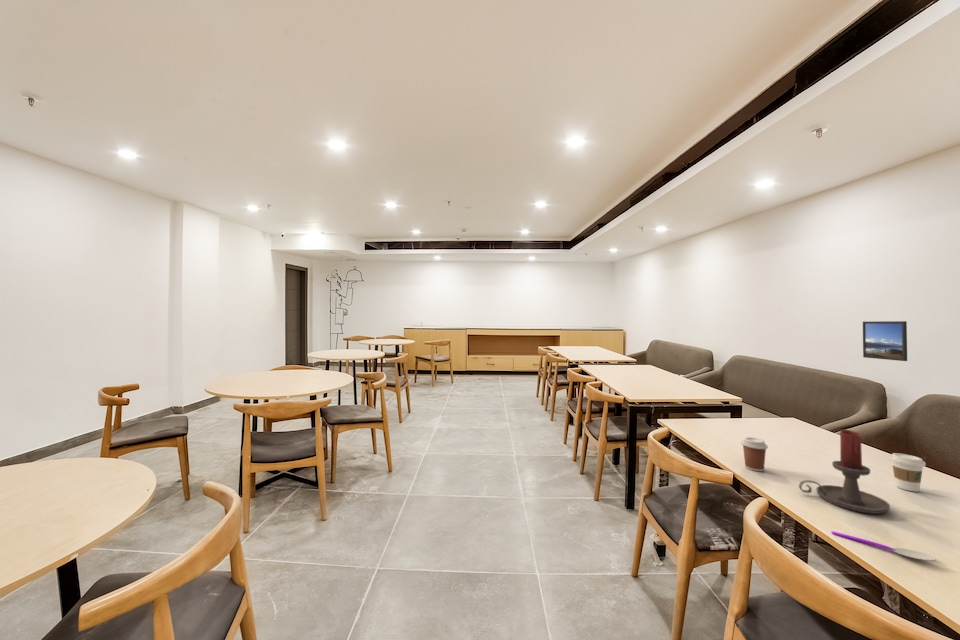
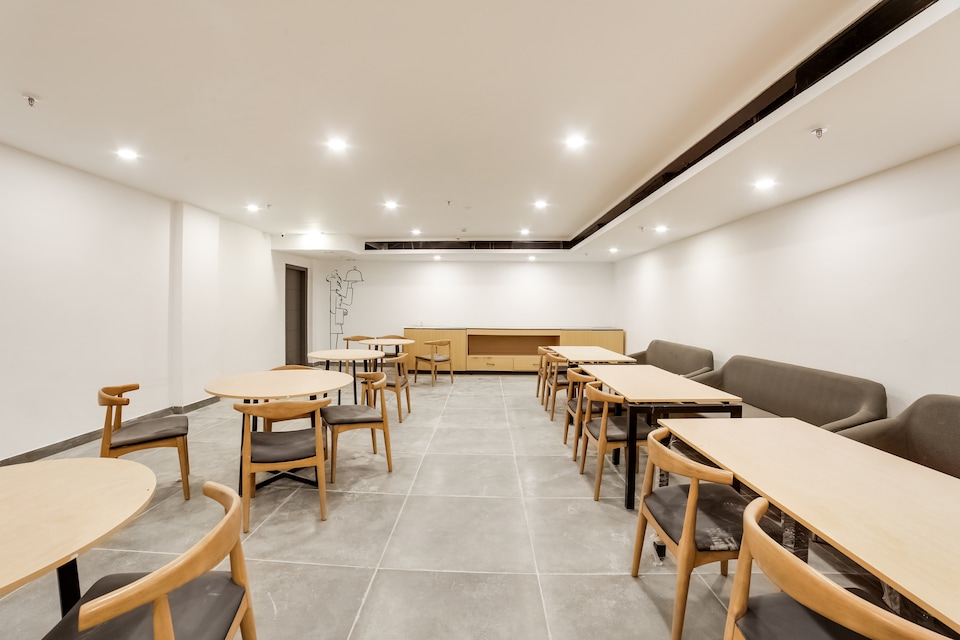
- coffee cup (754, 453)
- coffee cup (907, 472)
- spoon (880, 545)
- candle holder (840, 465)
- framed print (883, 340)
